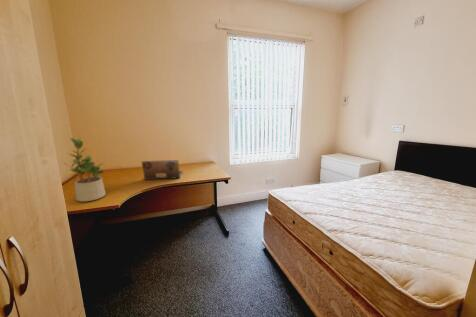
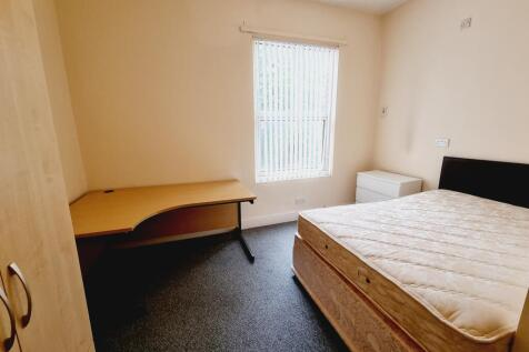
- potted plant (88, 168)
- laptop (163, 167)
